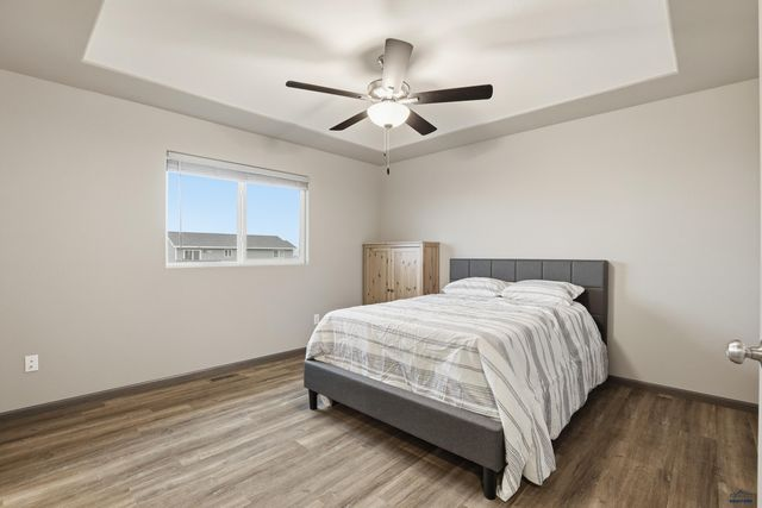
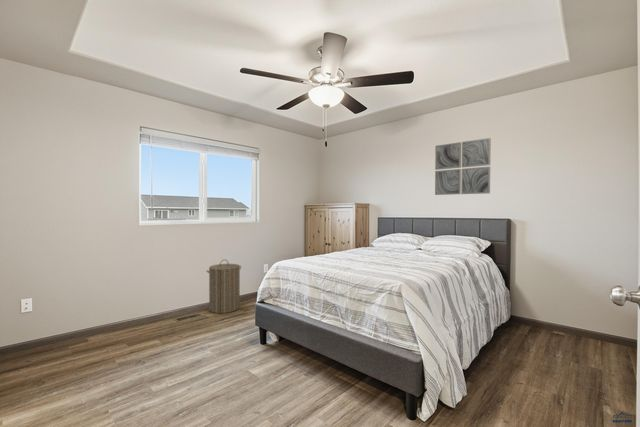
+ wall art (460, 167)
+ laundry hamper (224, 284)
